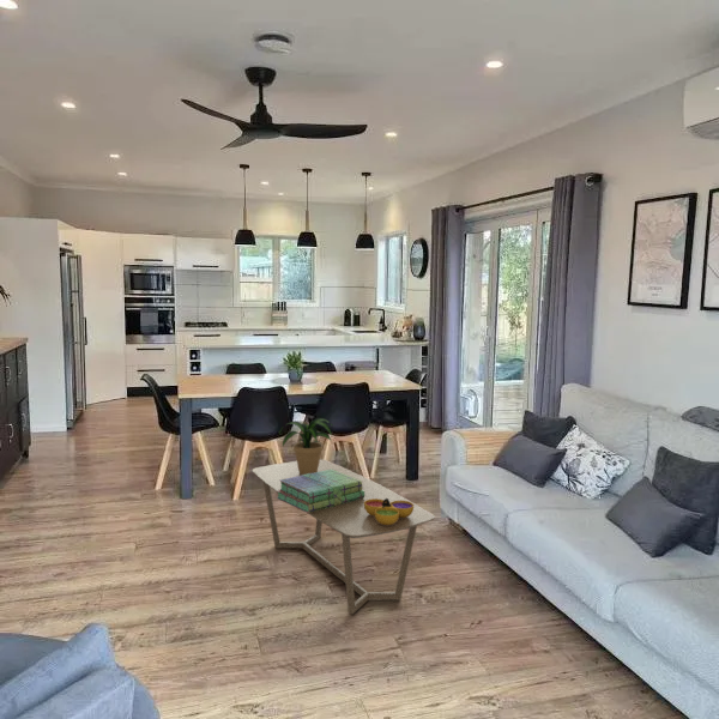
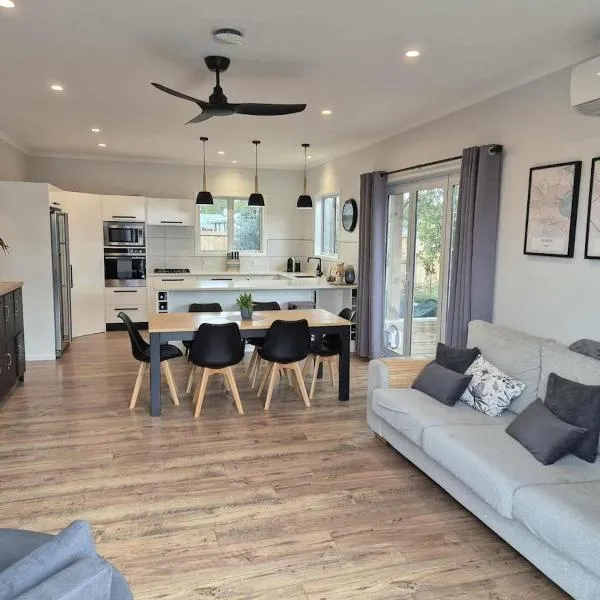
- potted plant (308, 446)
- stack of books (320, 489)
- coffee table (333, 528)
- decorative bowl (385, 506)
